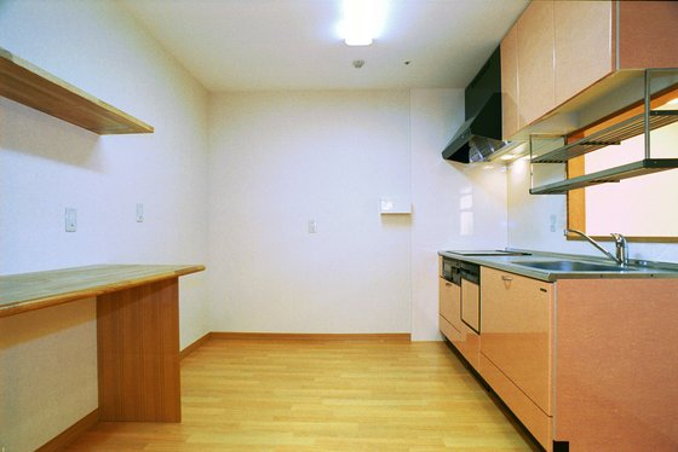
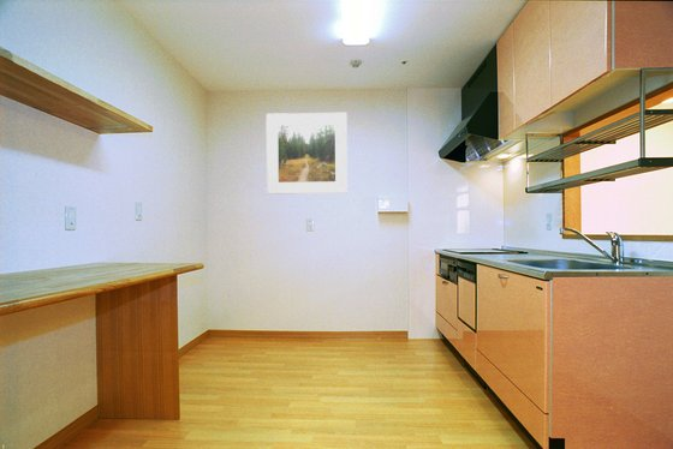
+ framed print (306, 152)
